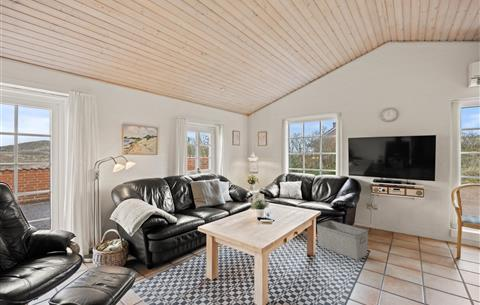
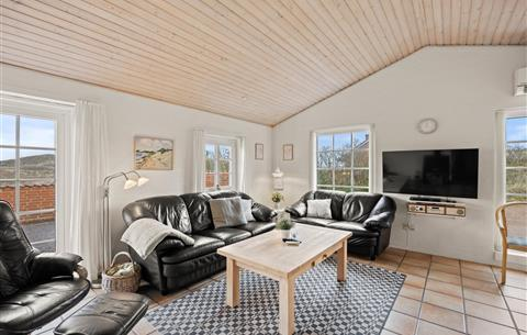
- storage bin (341, 238)
